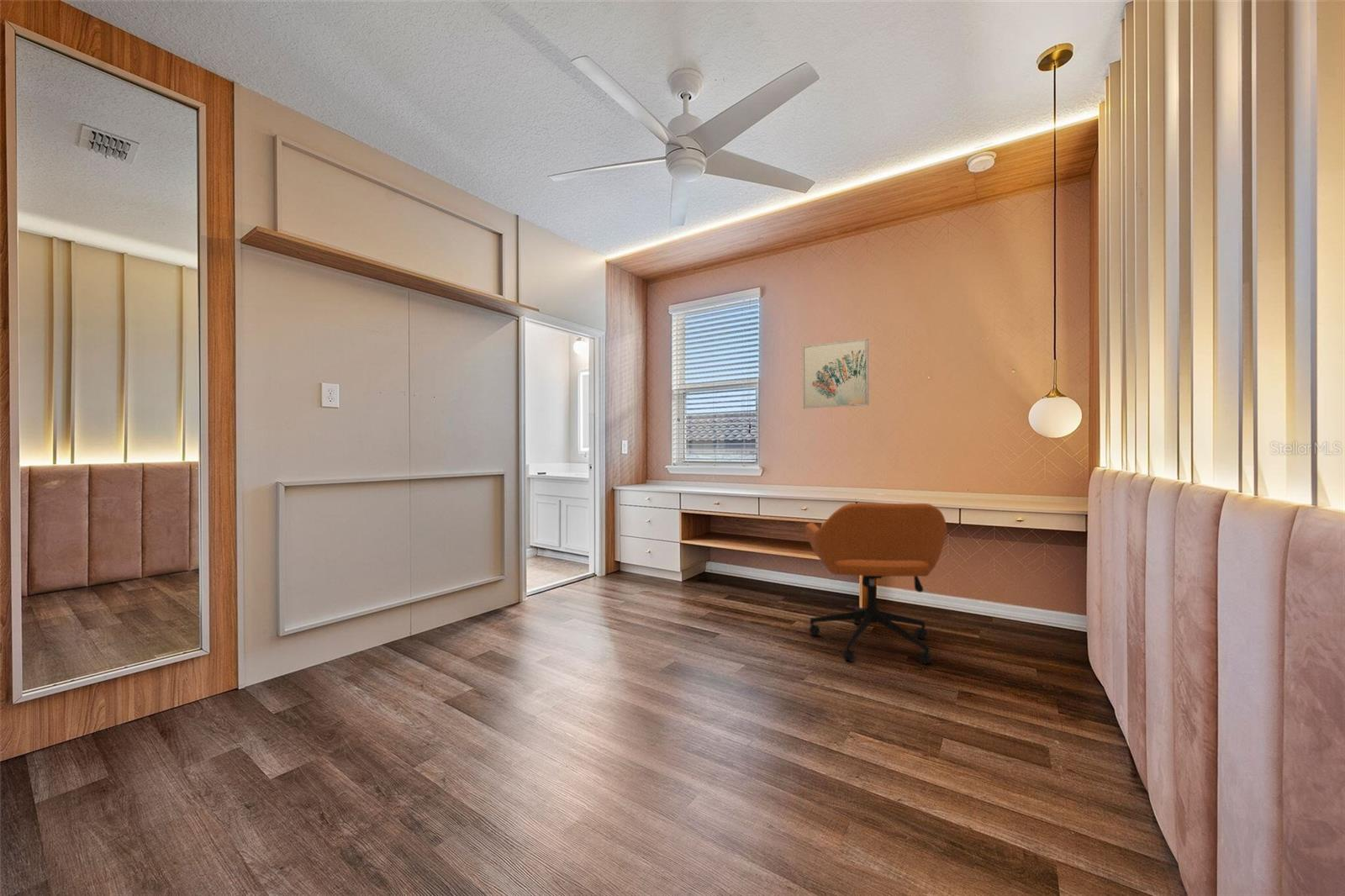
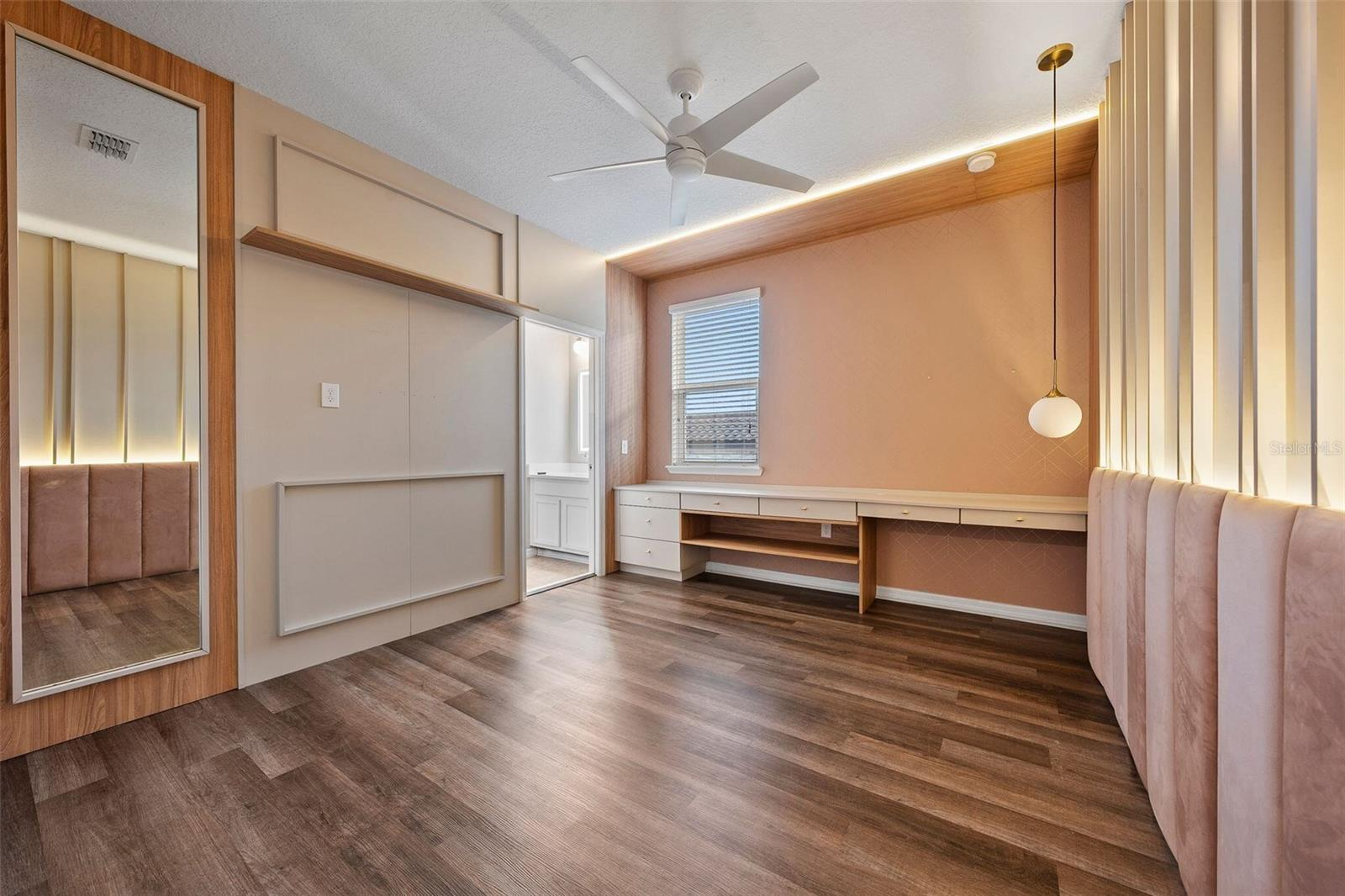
- wall art (834, 374)
- office chair (872, 569)
